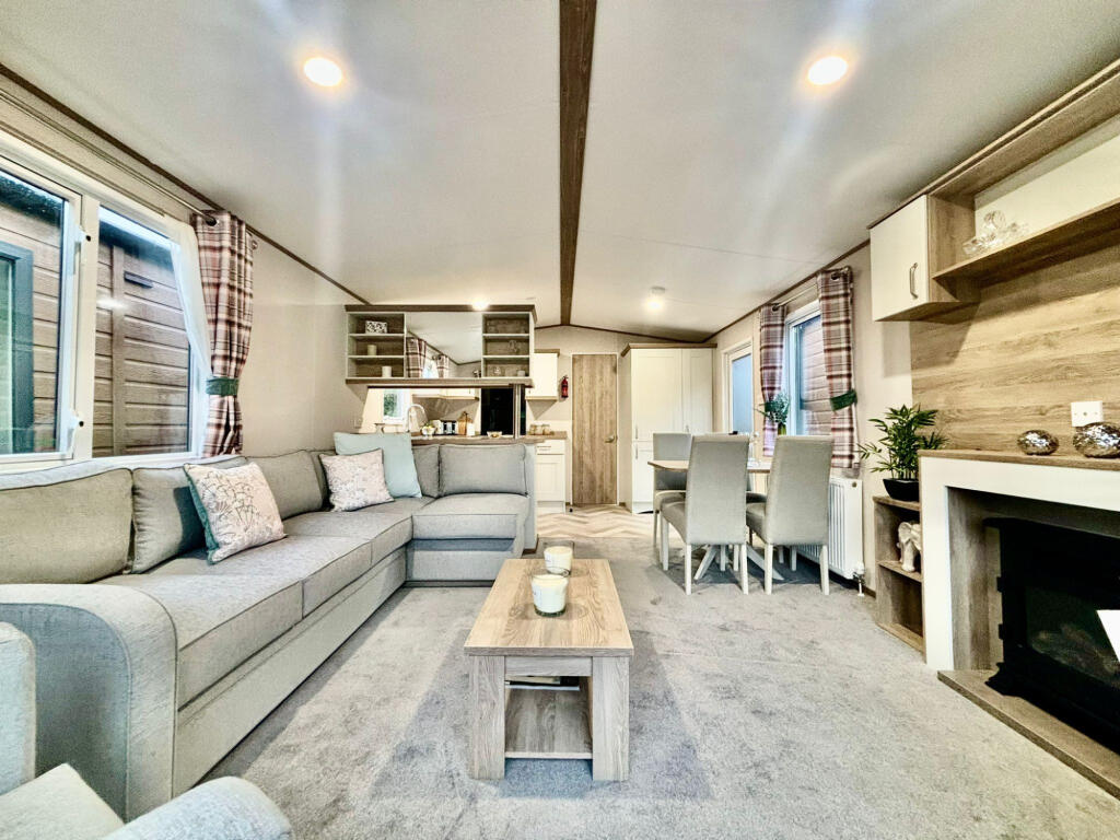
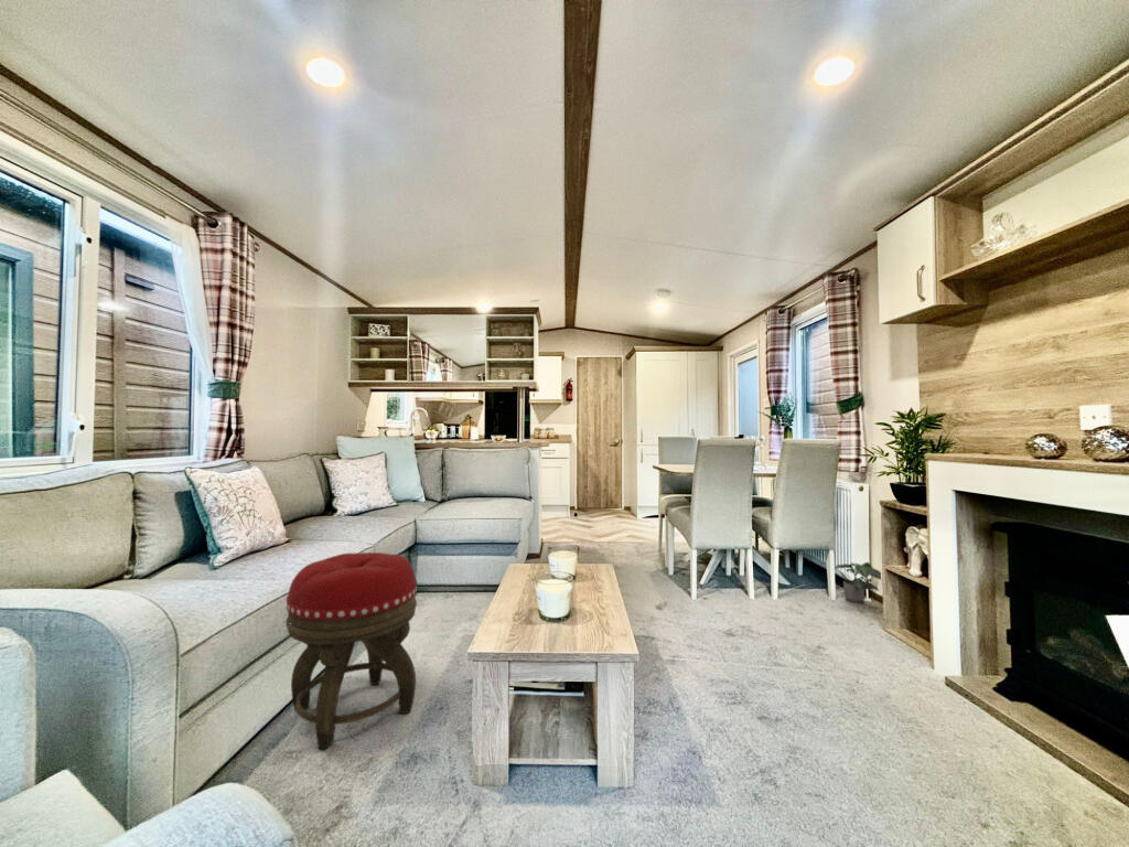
+ potted plant (859, 581)
+ footstool (354, 634)
